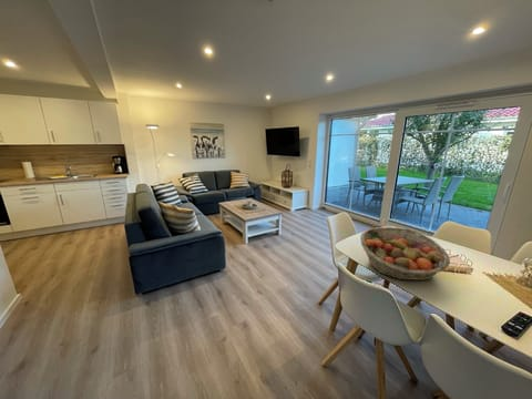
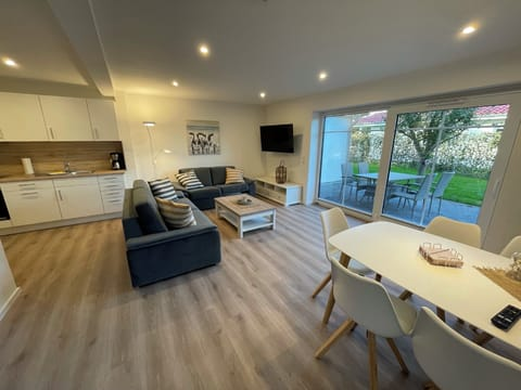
- fruit basket (400, 252)
